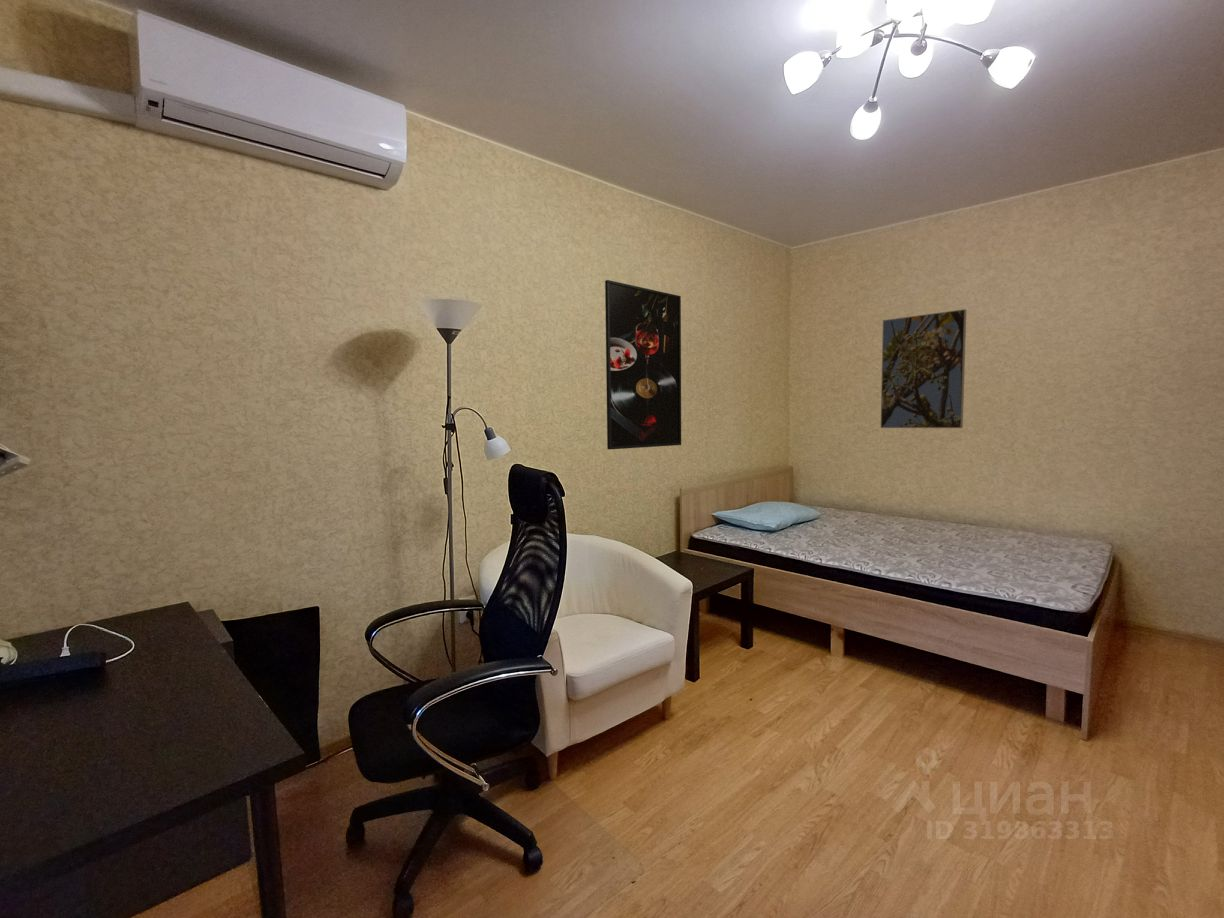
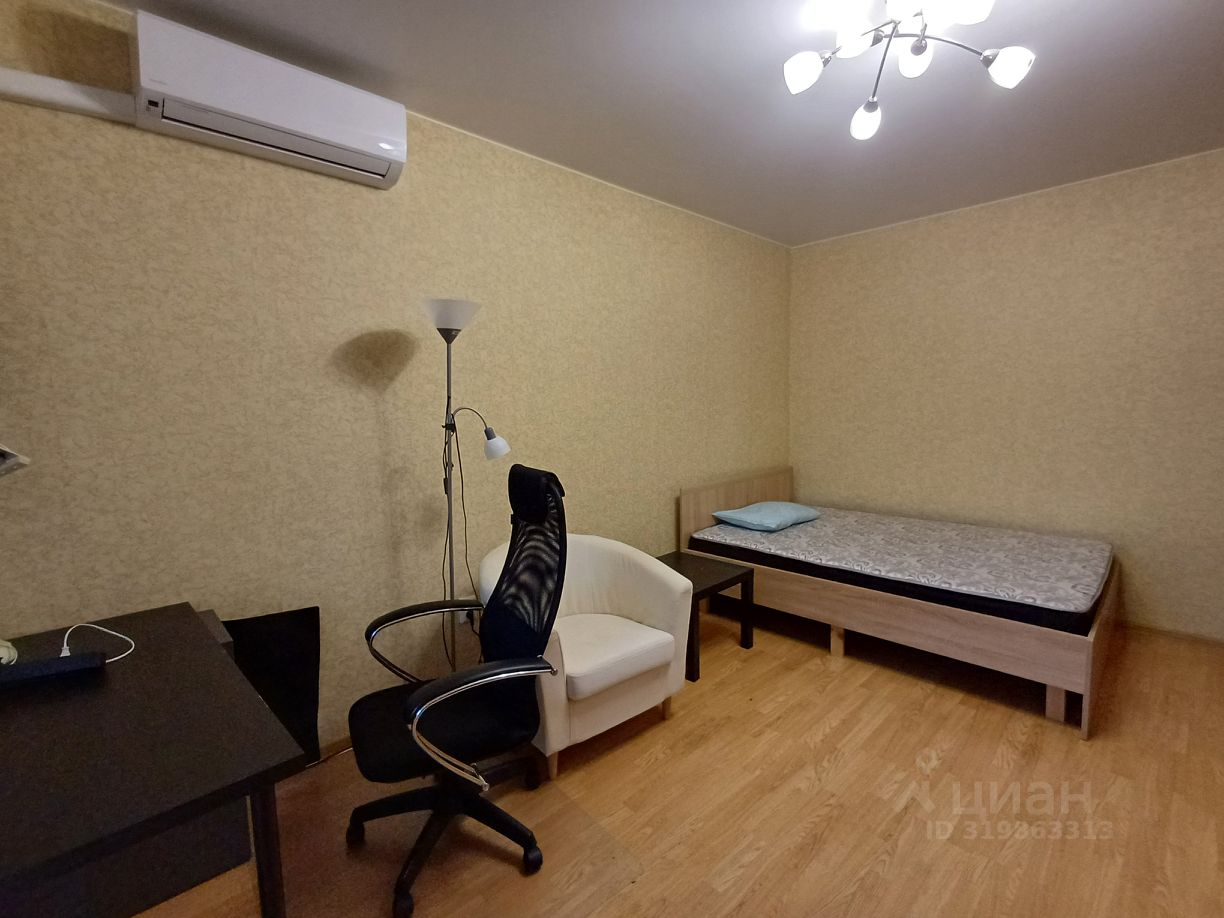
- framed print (645, 368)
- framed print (921, 372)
